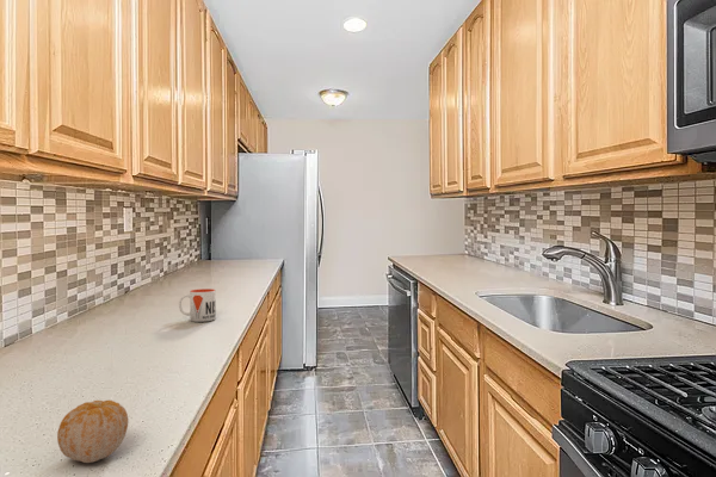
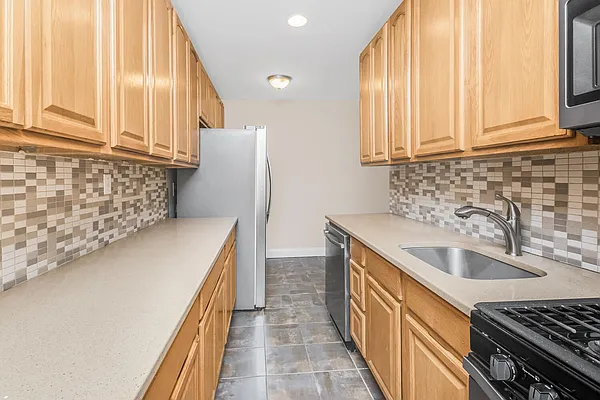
- fruit (94, 429)
- mug (197, 304)
